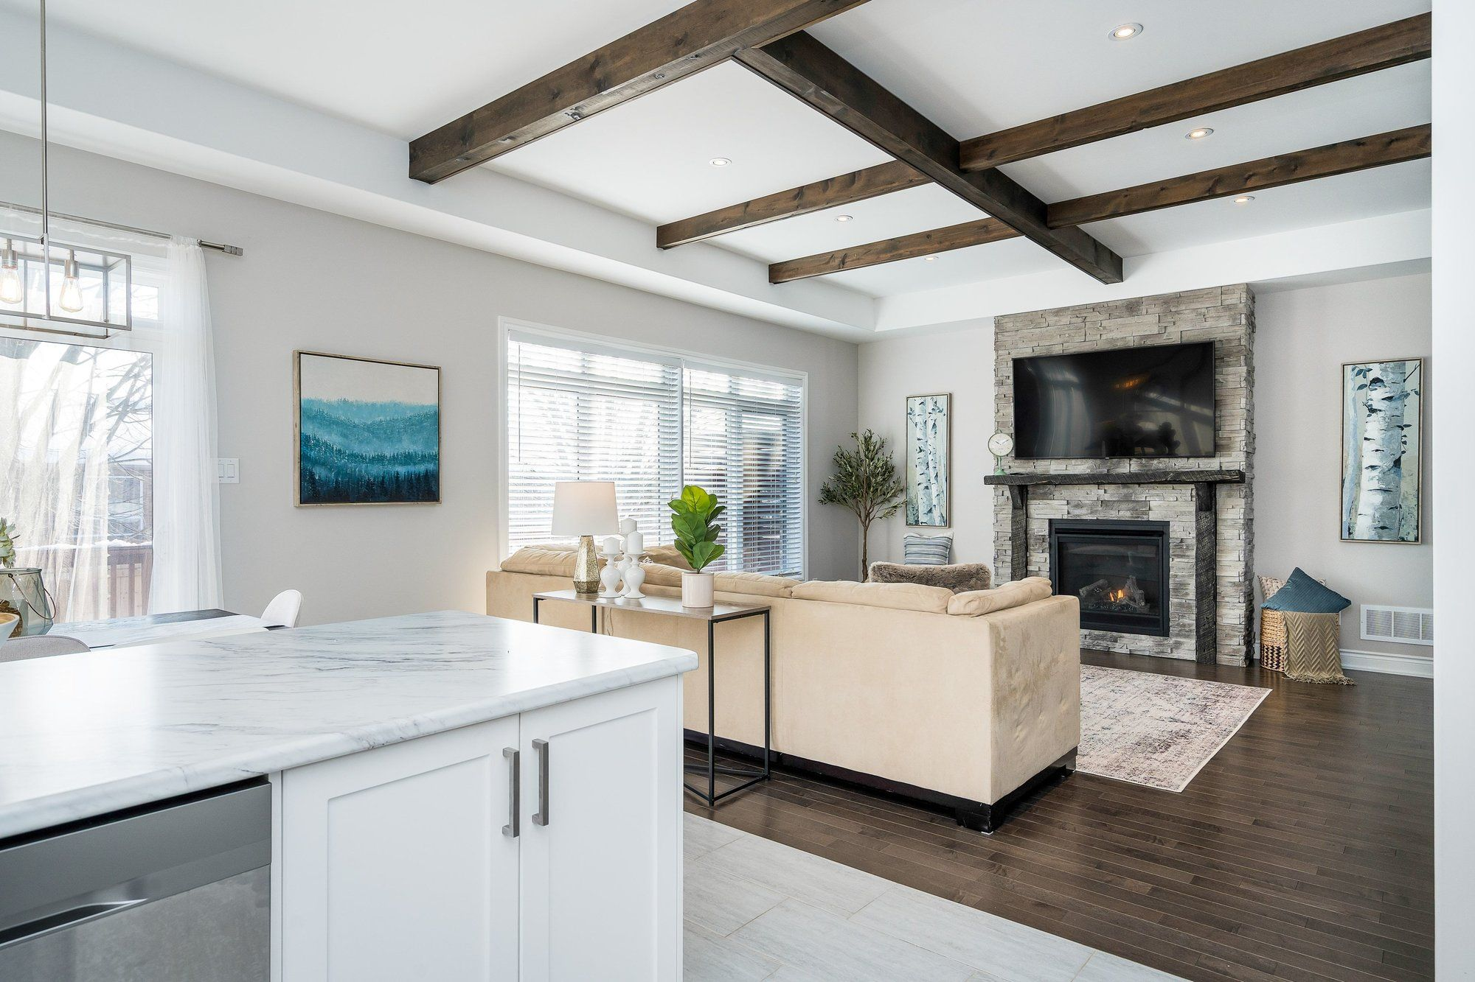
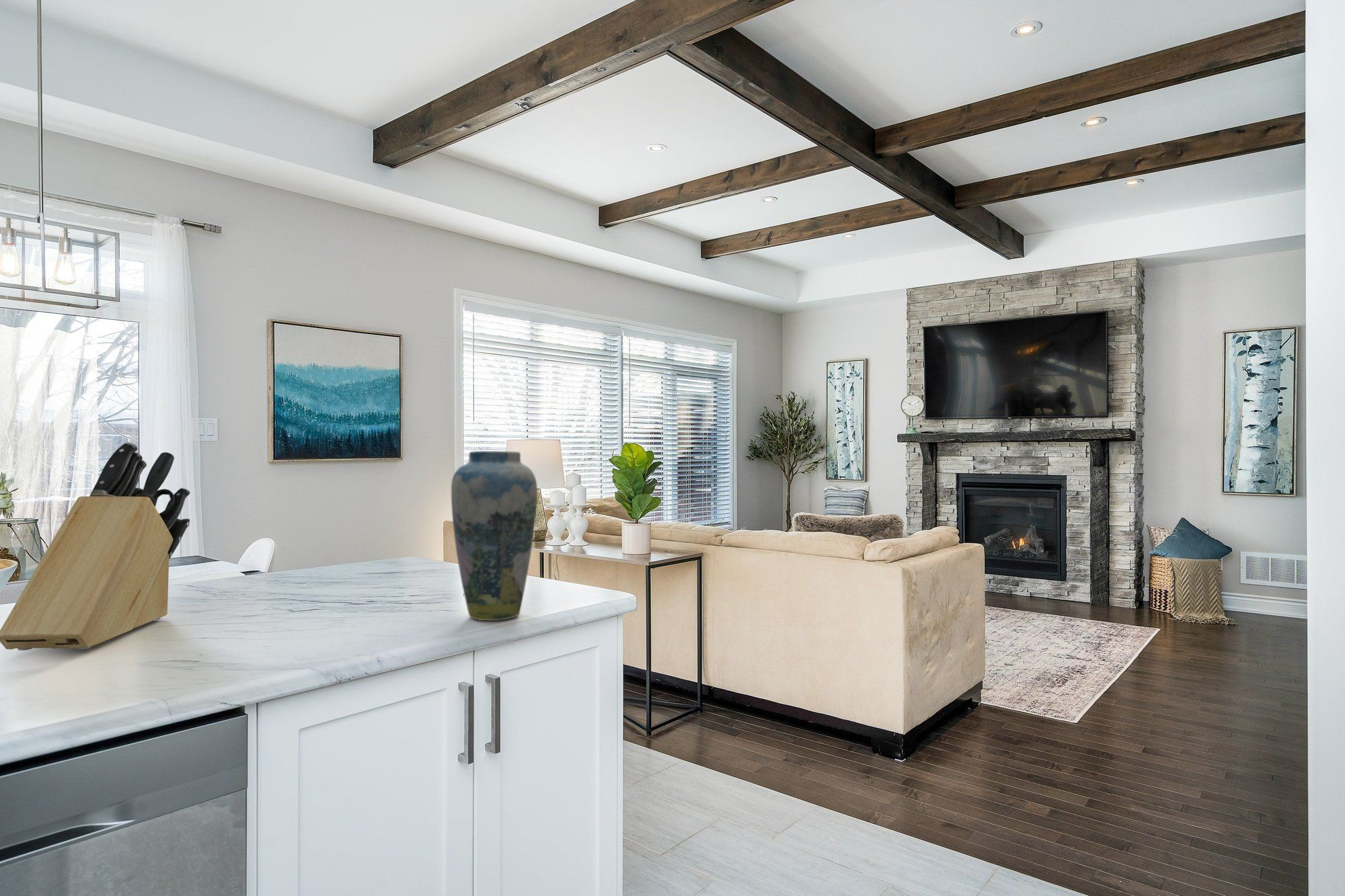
+ knife block (109, 534)
+ vase (494, 533)
